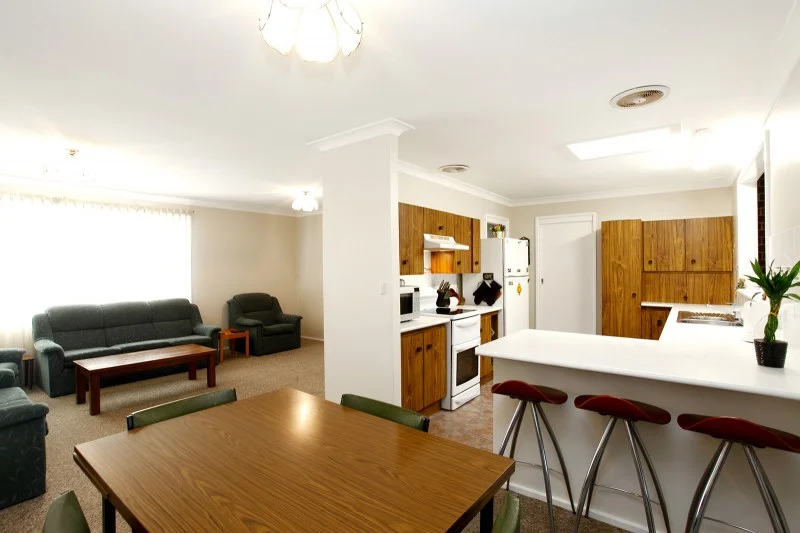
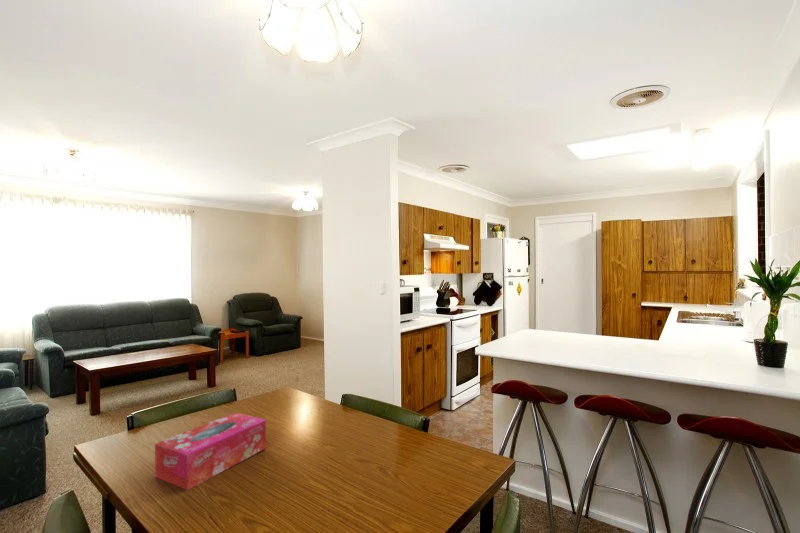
+ tissue box (214, 446)
